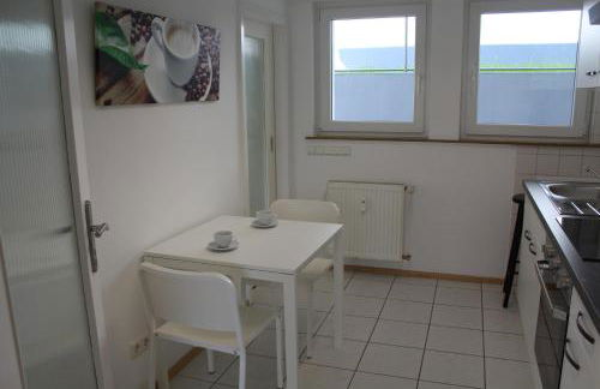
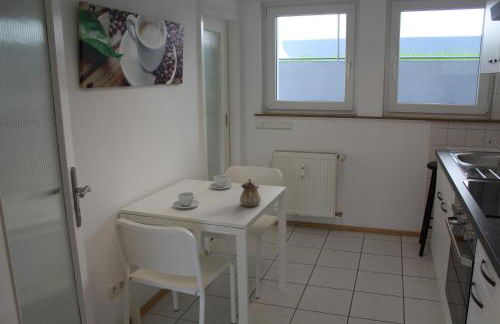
+ teapot (250, 192)
